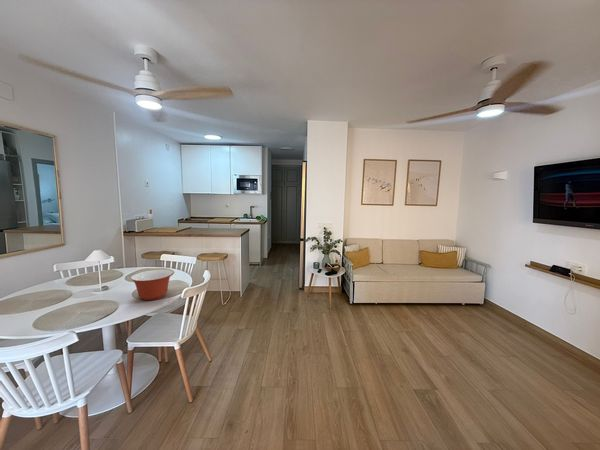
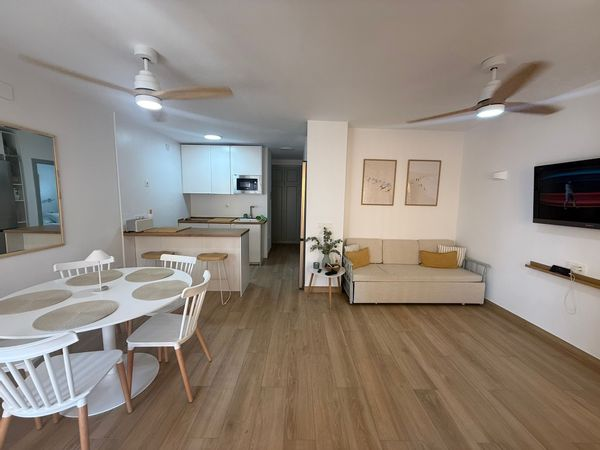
- mixing bowl (153, 285)
